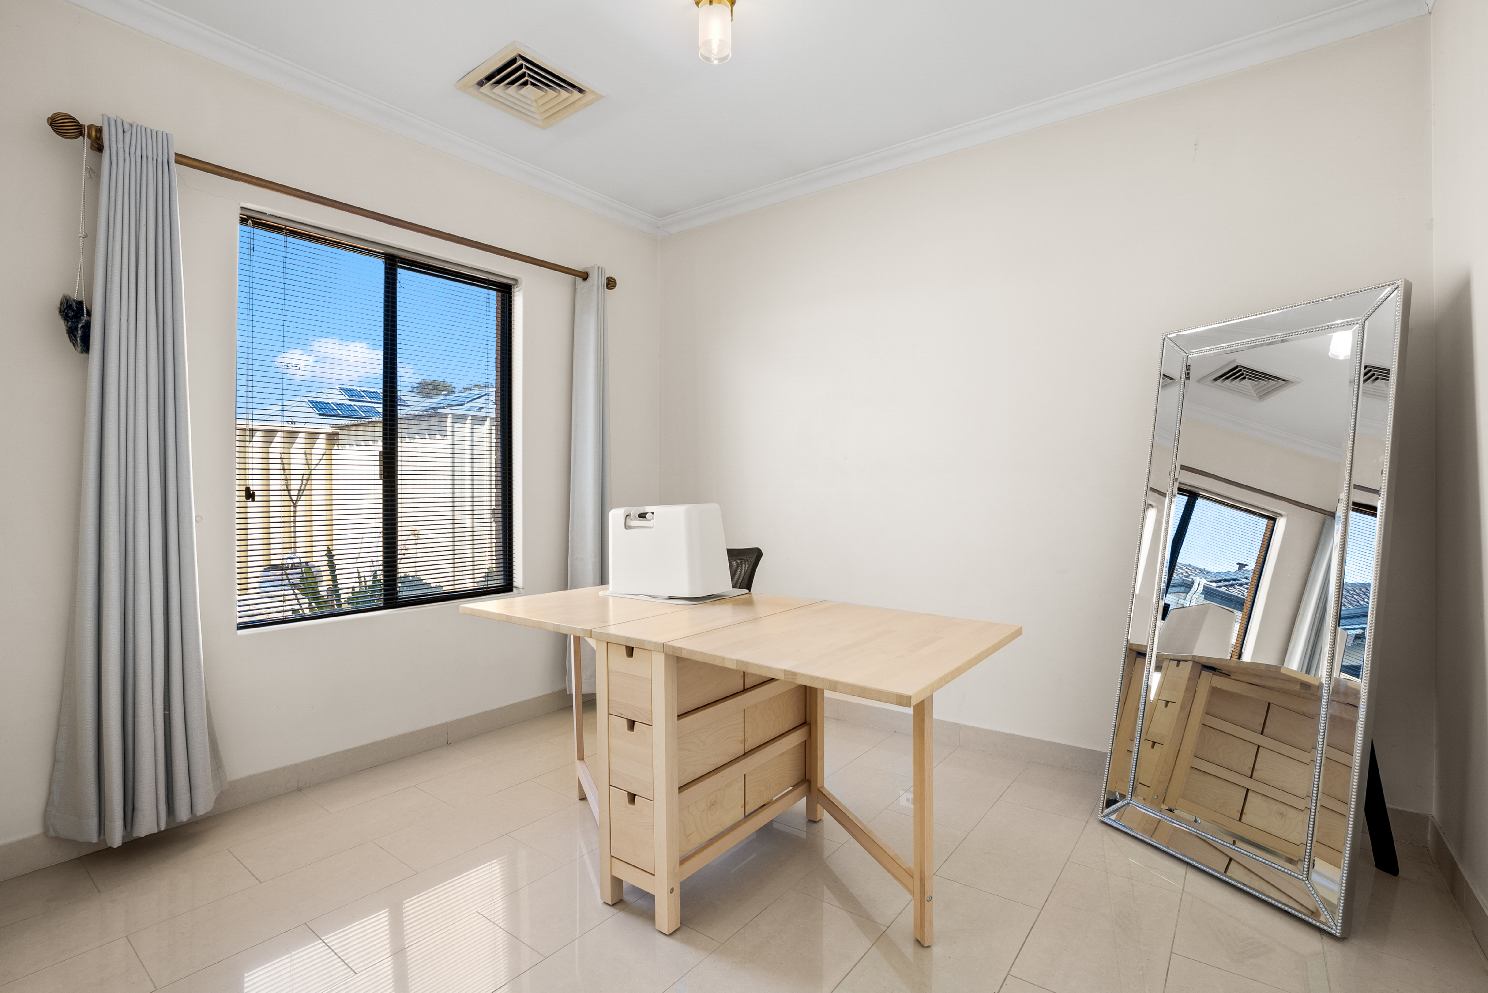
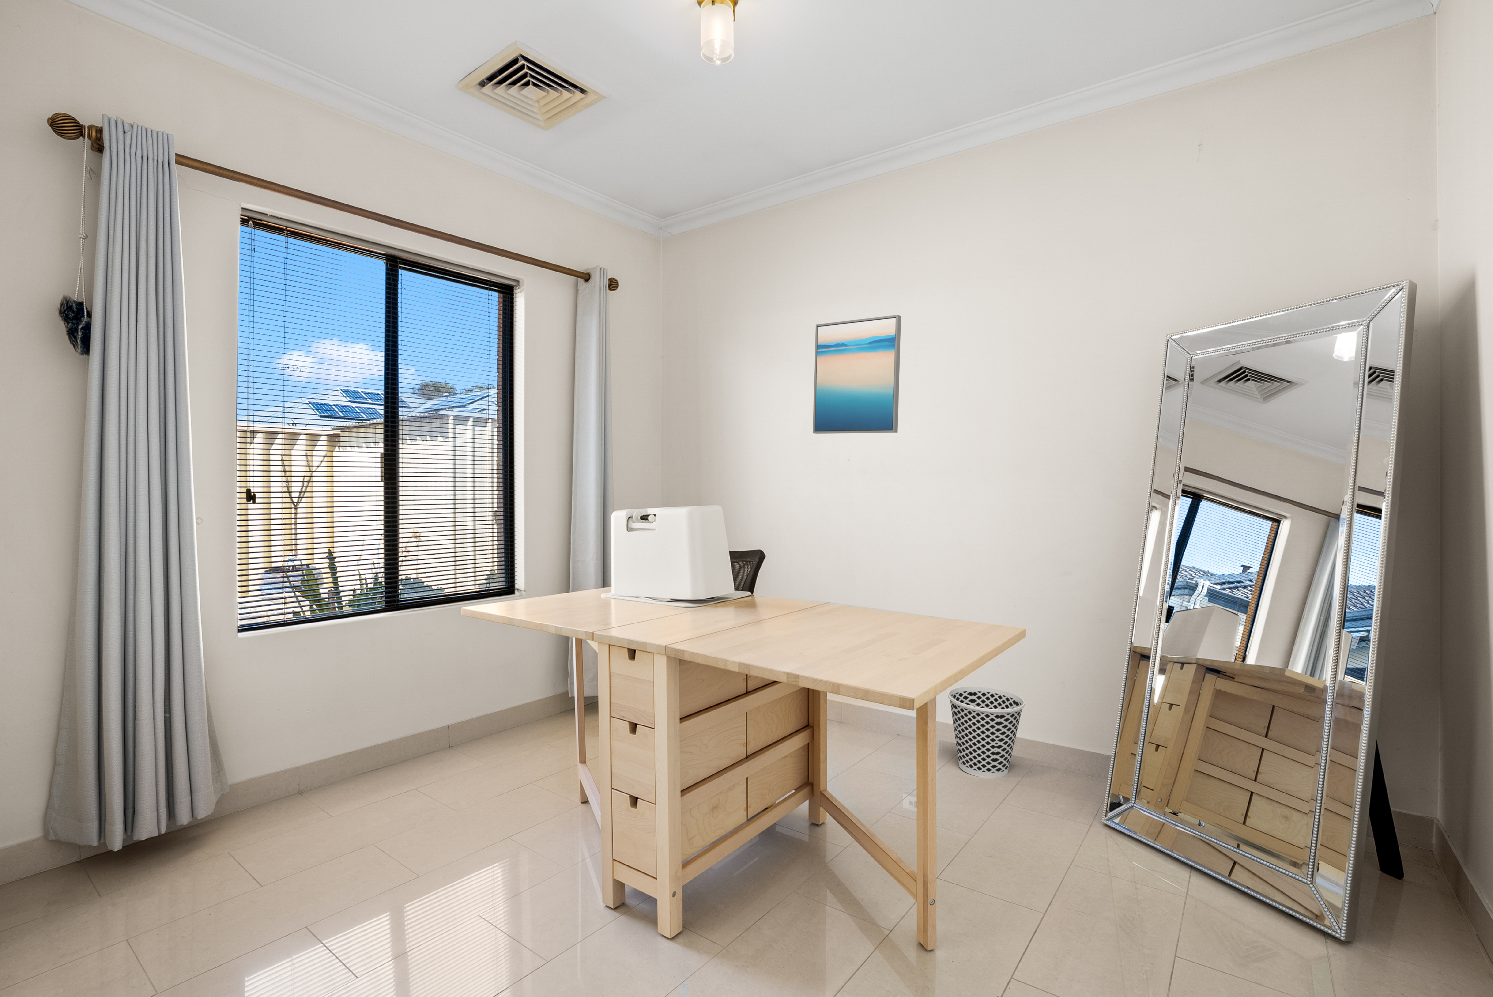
+ wastebasket (985, 732)
+ wall art (856, 377)
